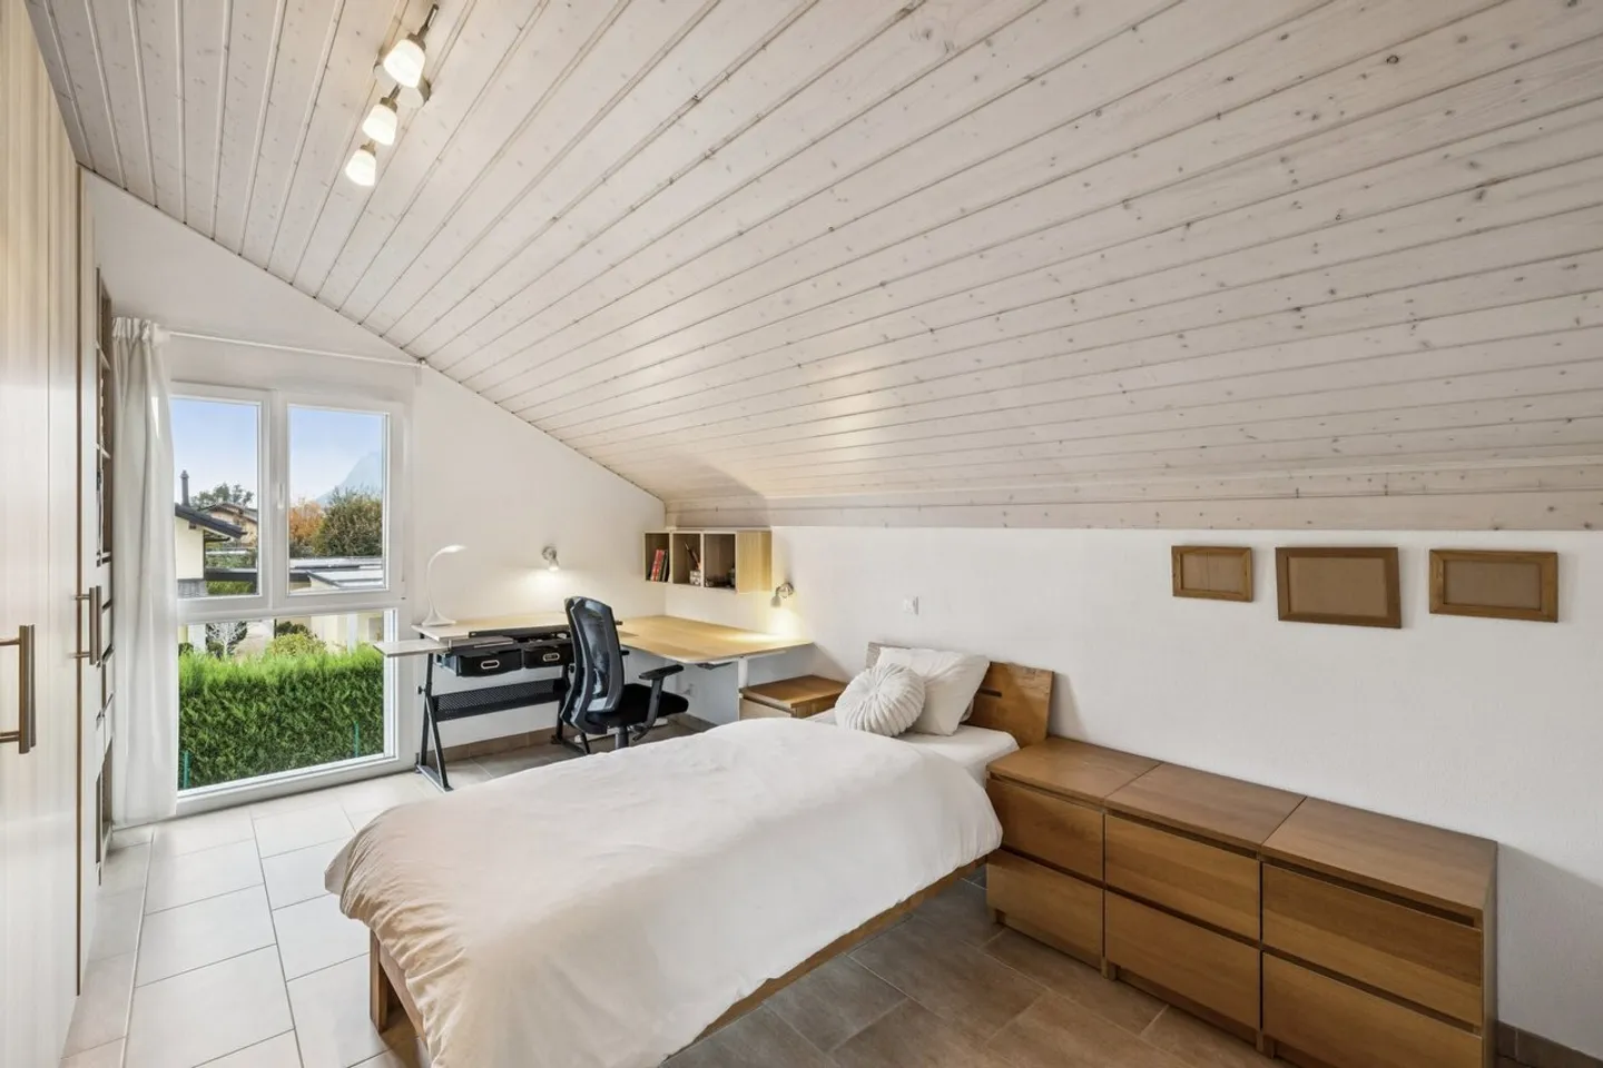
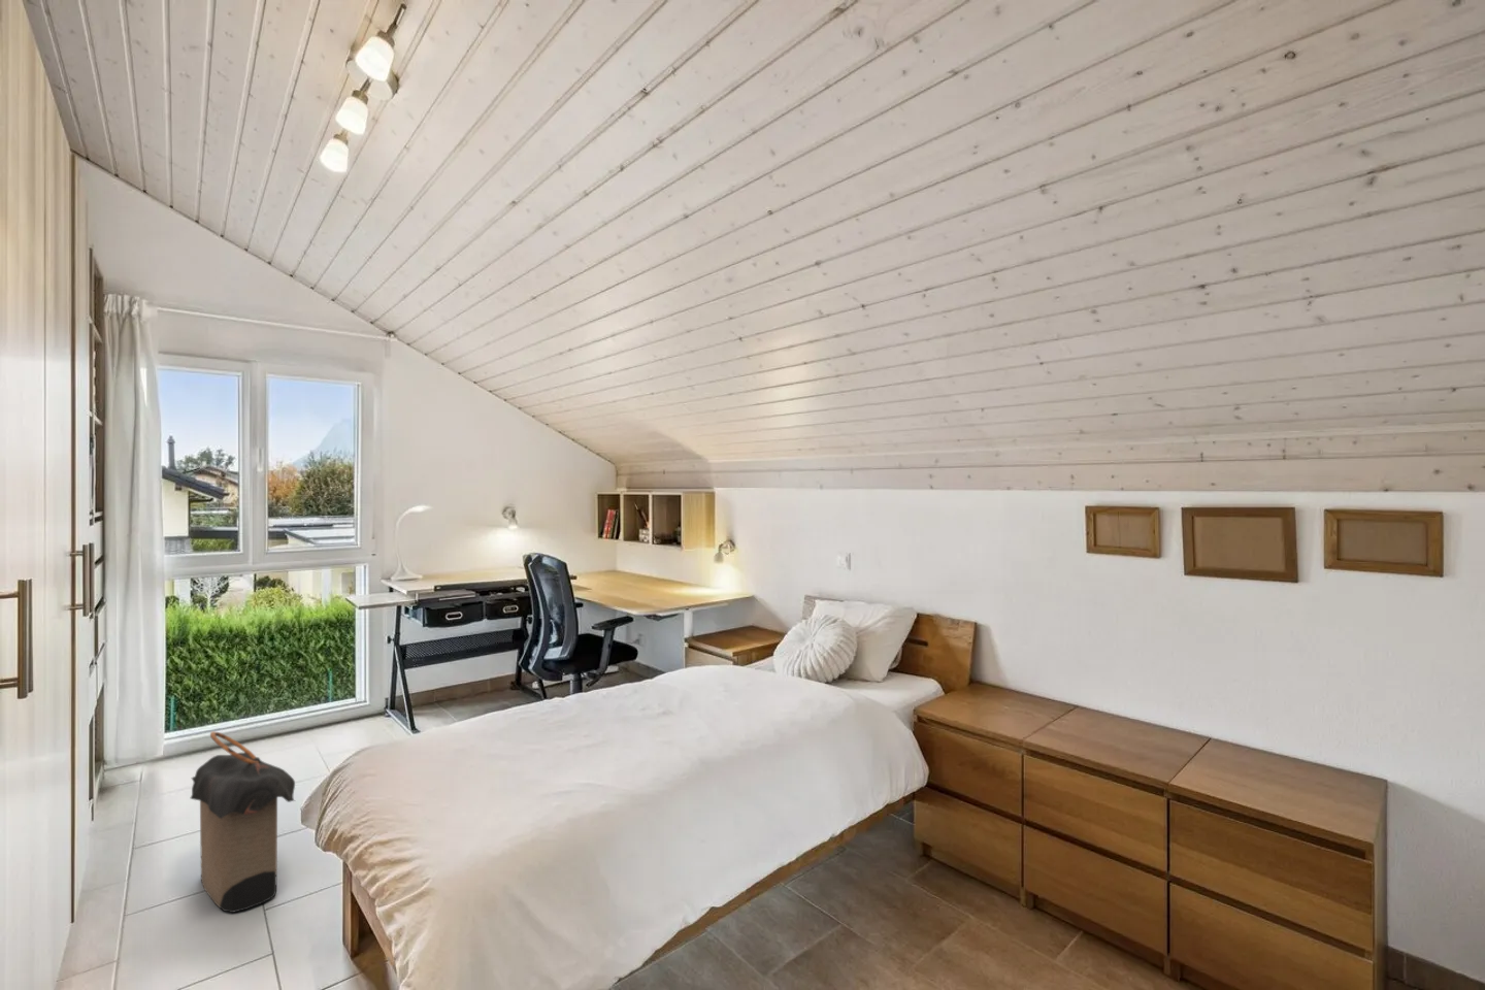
+ laundry hamper (242, 809)
